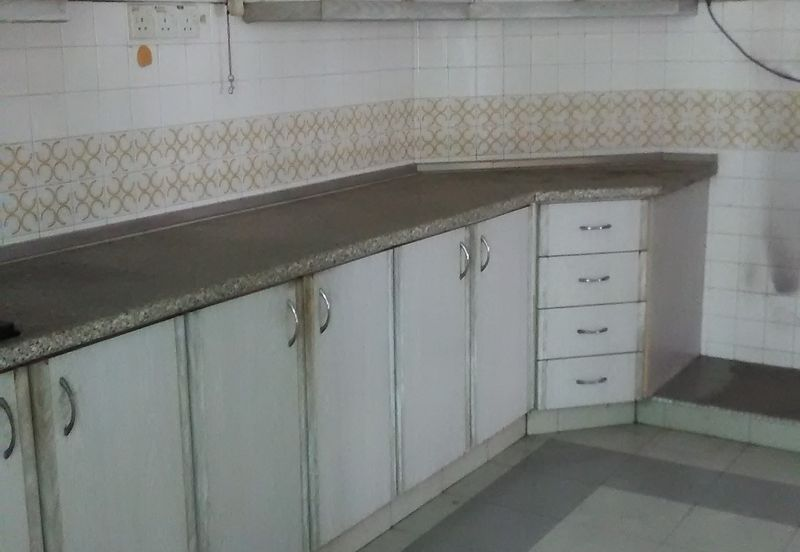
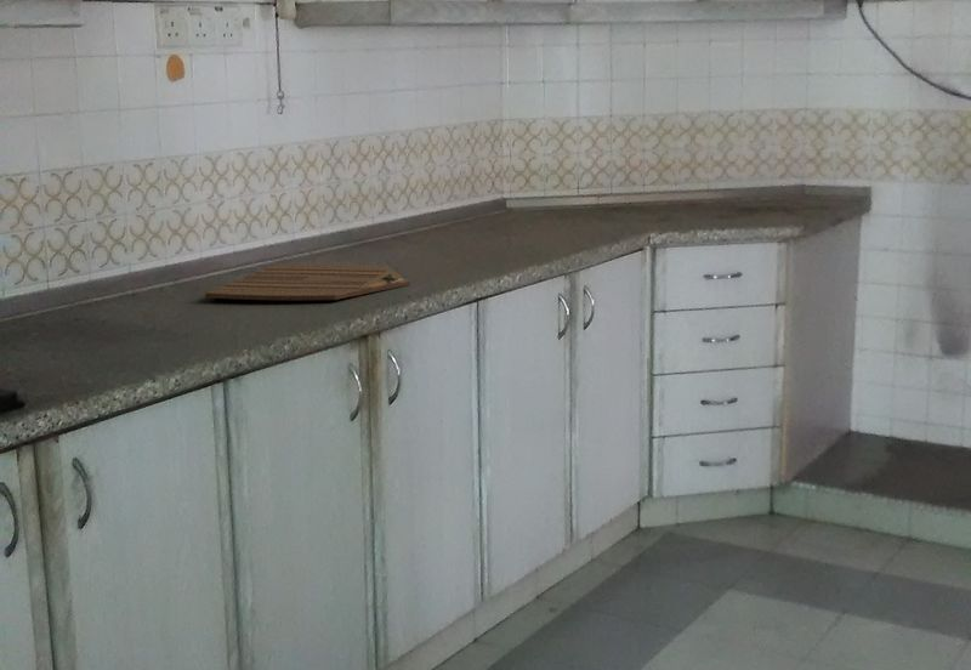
+ cutting board (325, 278)
